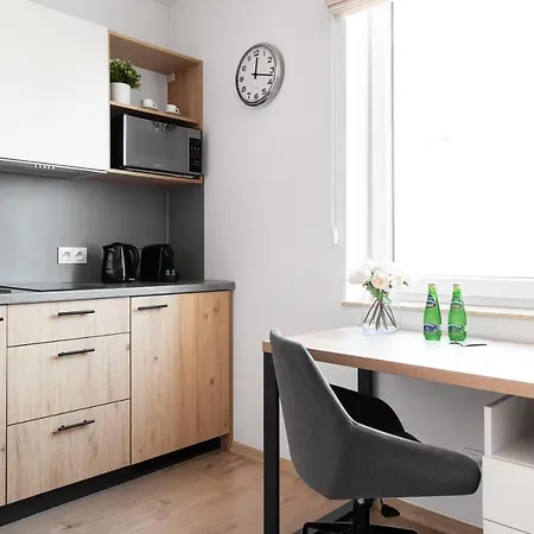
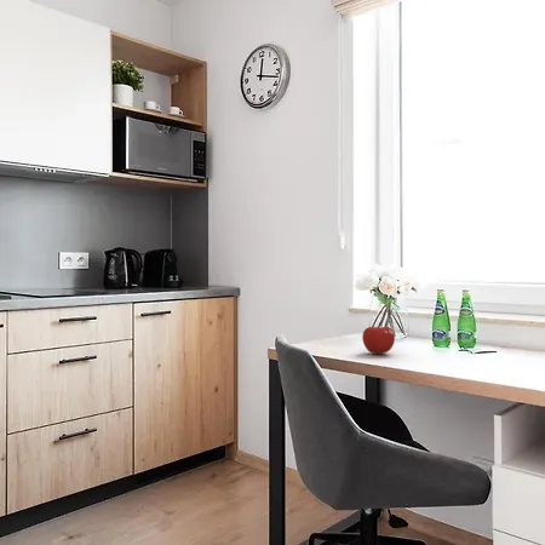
+ fruit (378, 337)
